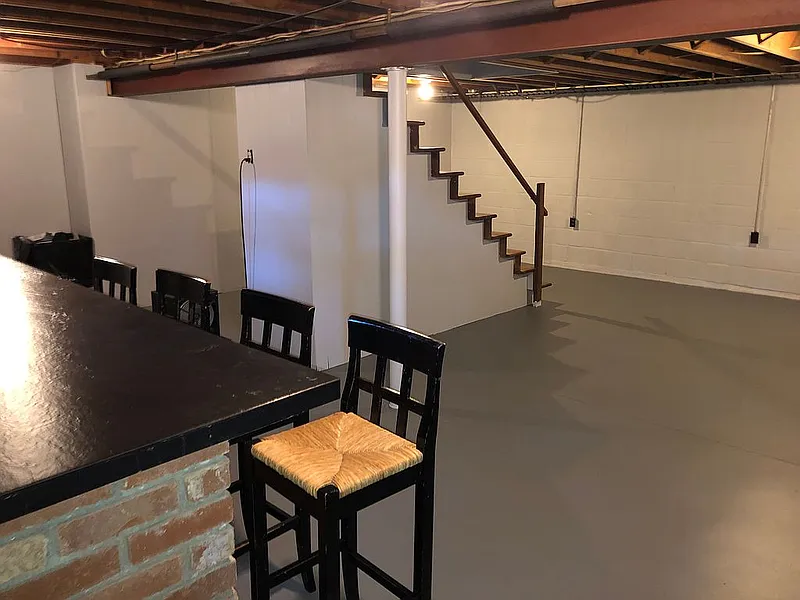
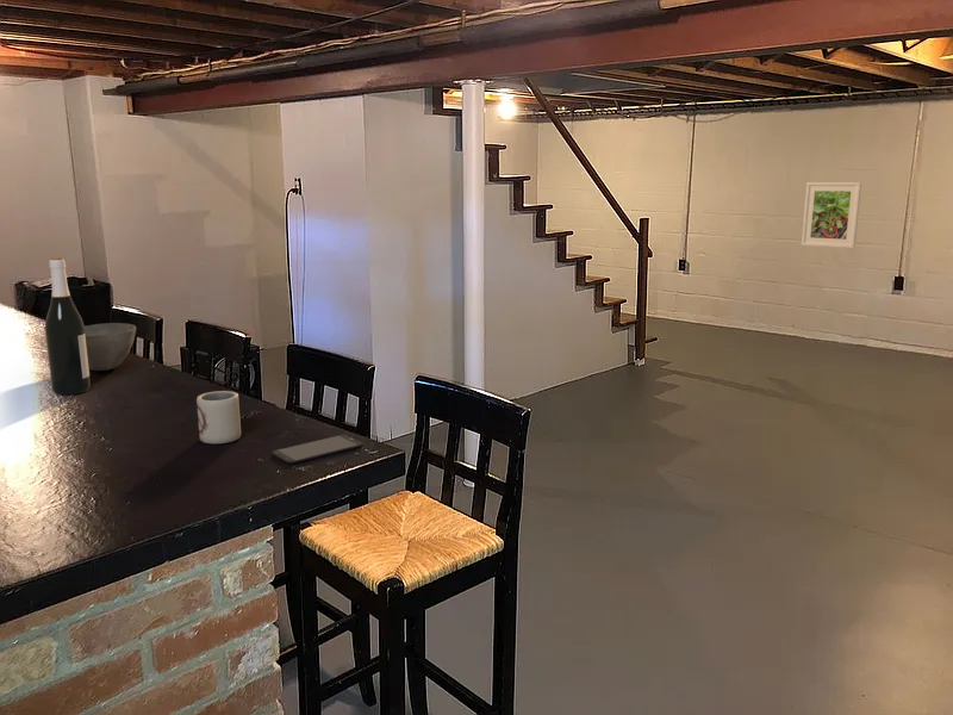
+ cup (218, 415)
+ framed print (830, 214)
+ bowl (100, 348)
+ smartphone (318, 447)
+ wine bottle (64, 325)
